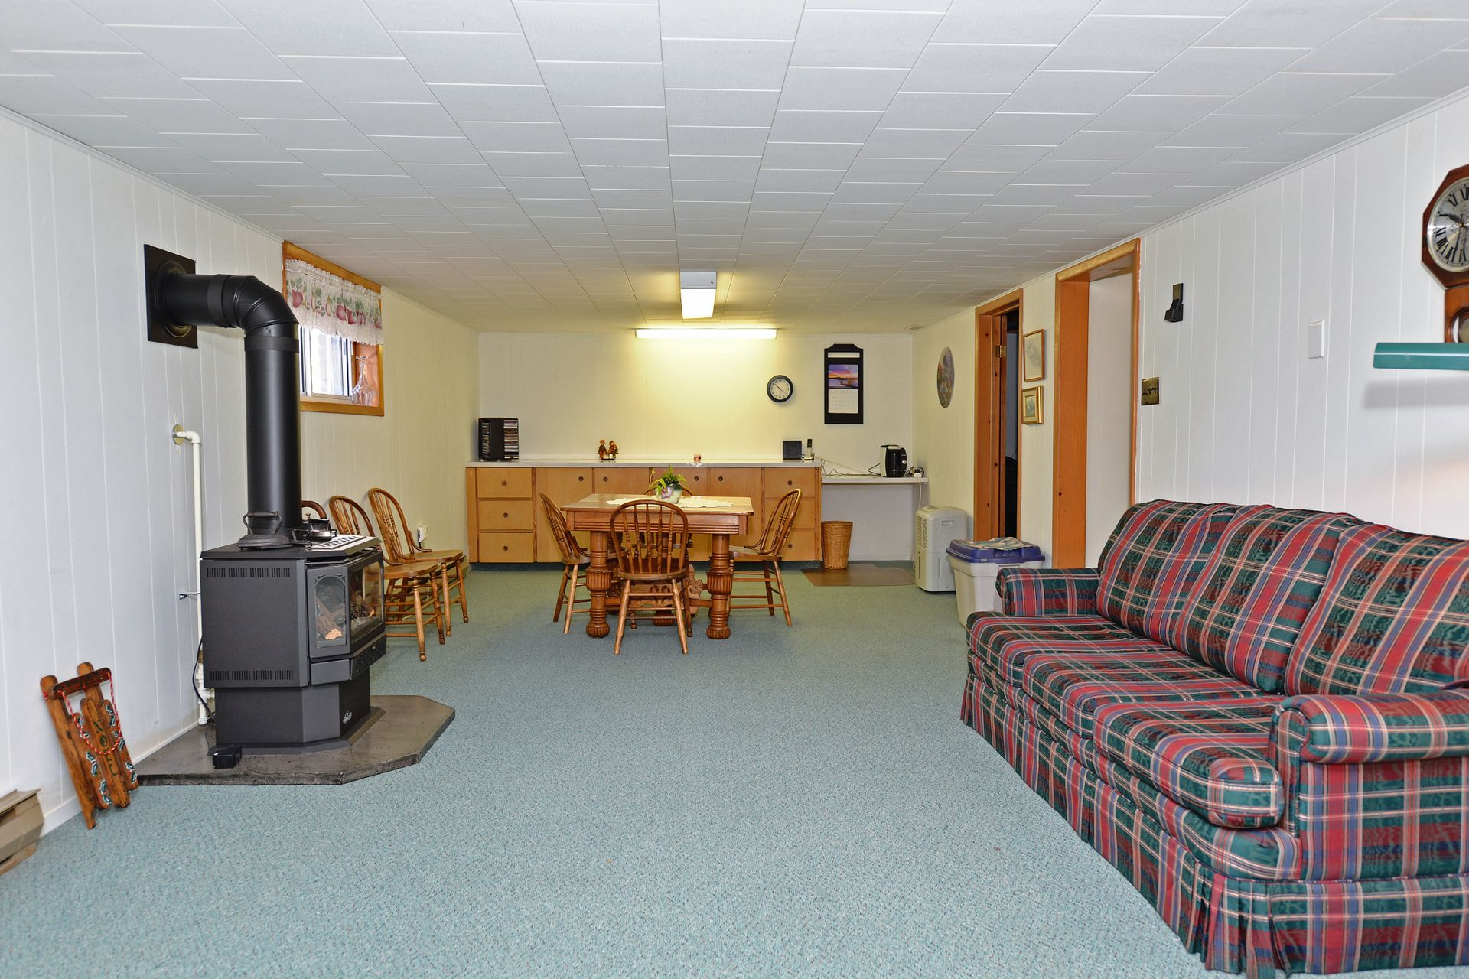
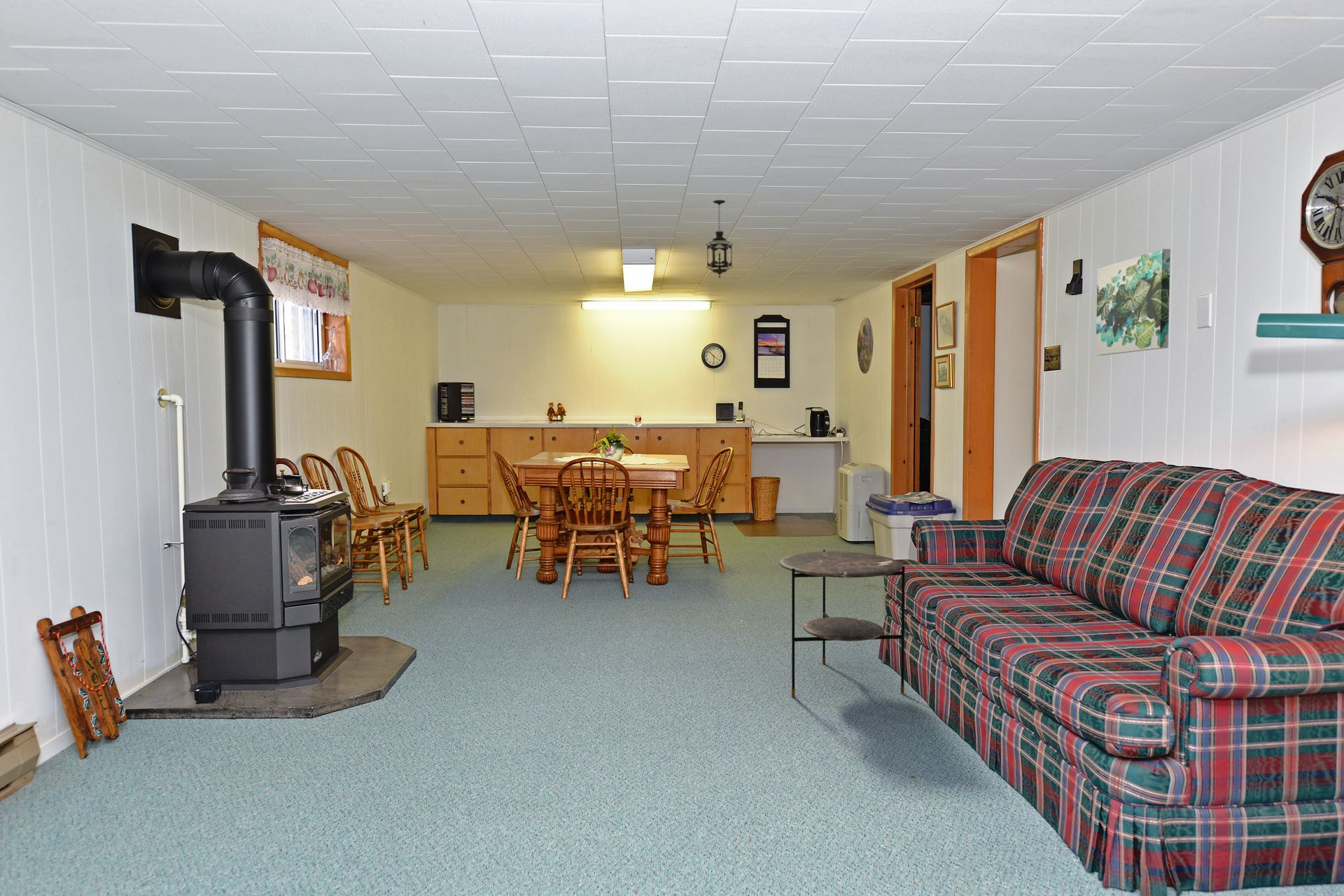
+ wall art (1130, 305)
+ side table (839, 622)
+ hanging lantern (719, 239)
